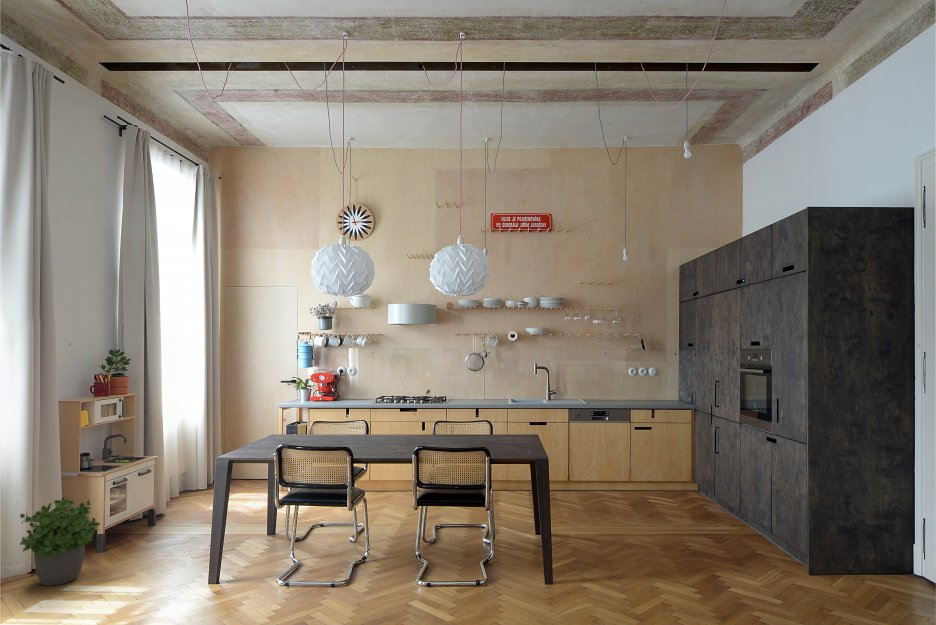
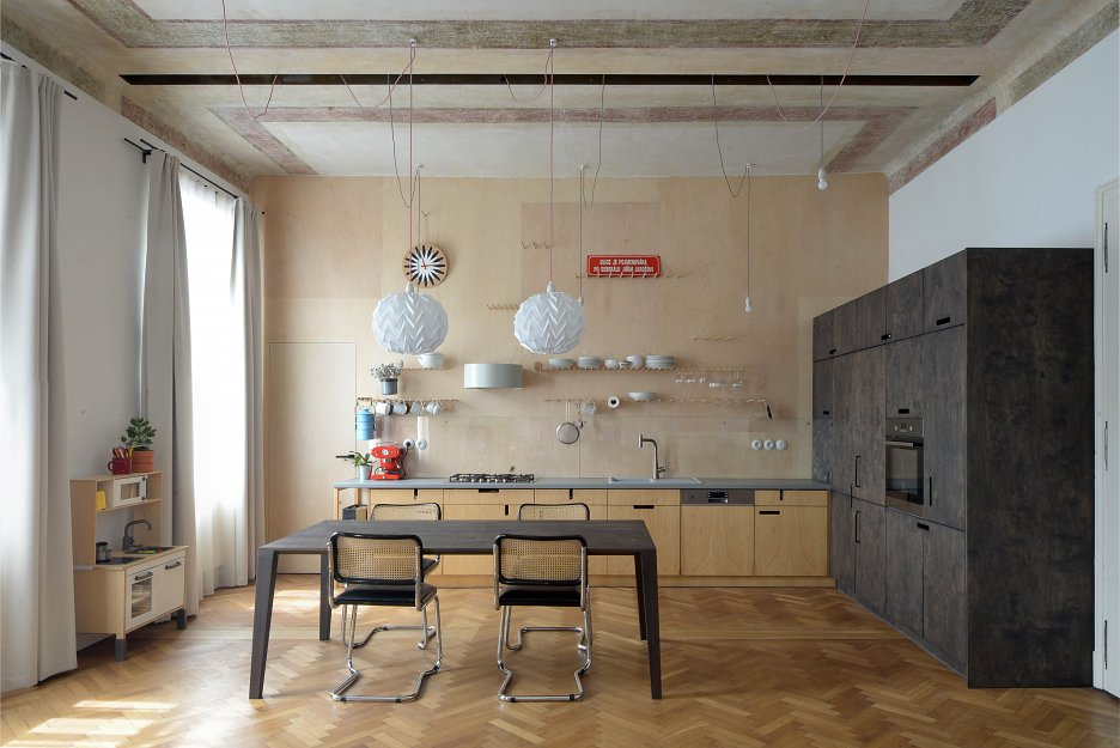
- potted plant (61, 538)
